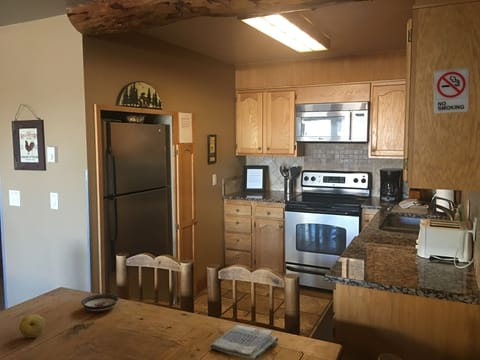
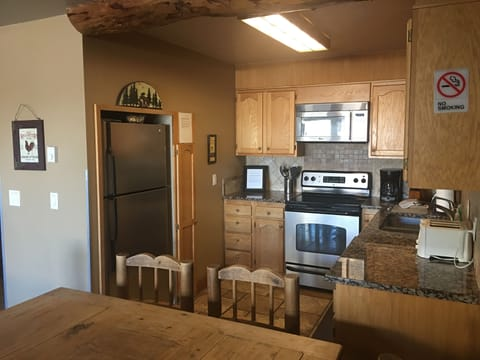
- saucer (100, 304)
- dish towel (245, 340)
- fruit (32, 326)
